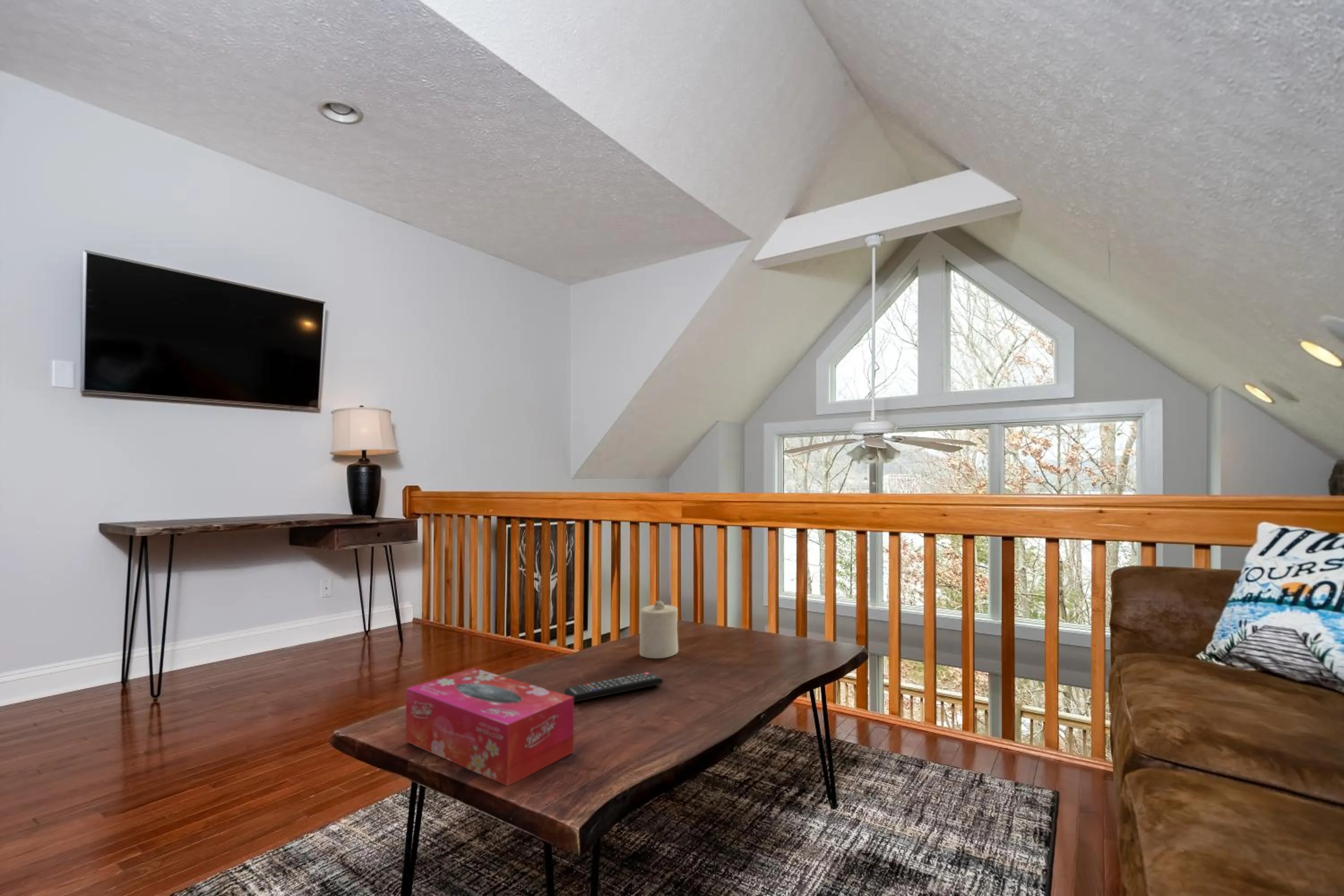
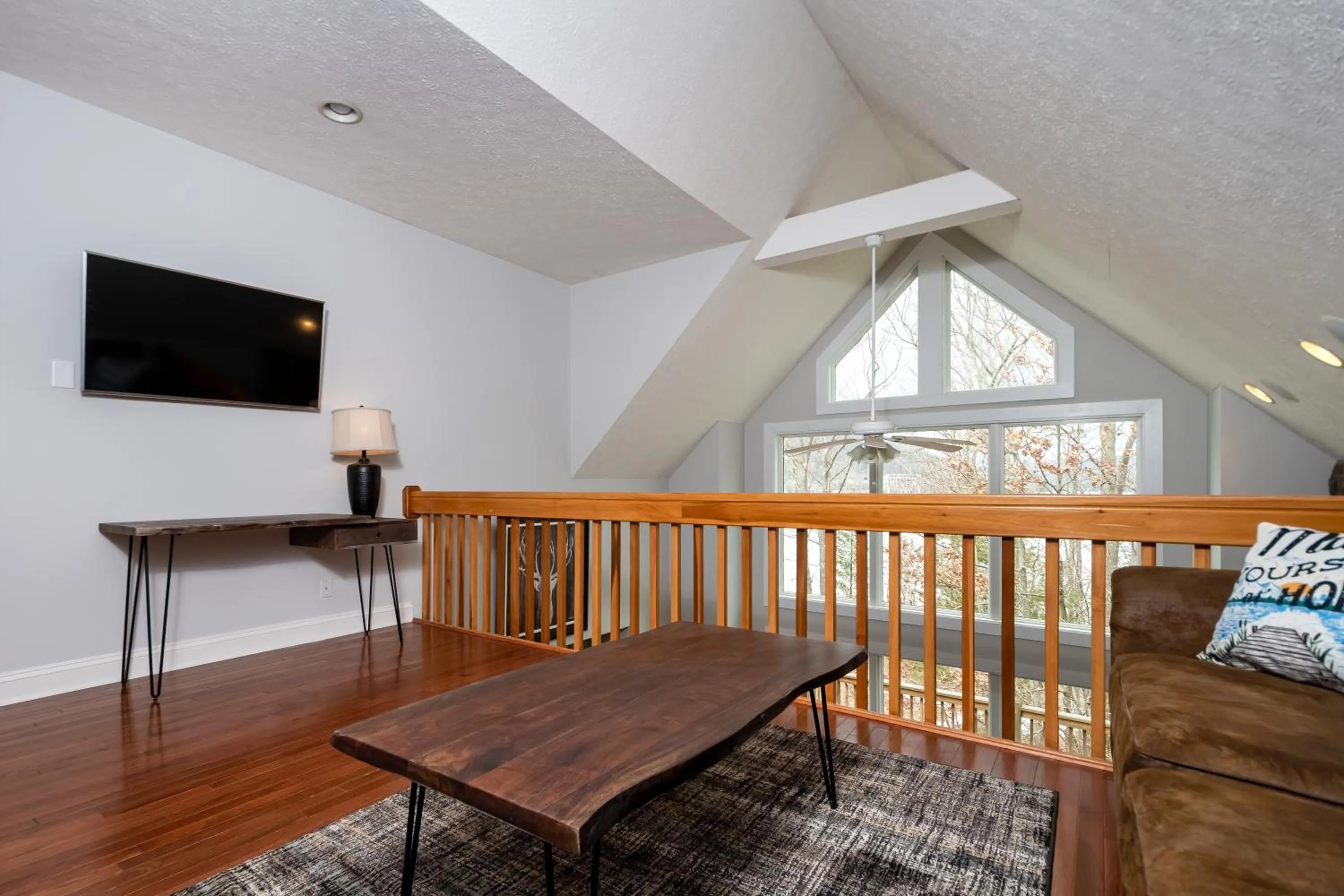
- candle (659, 626)
- remote control (615, 687)
- tissue box (488, 719)
